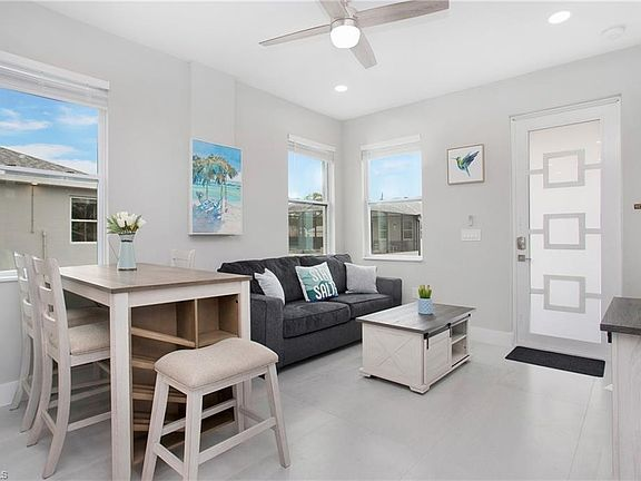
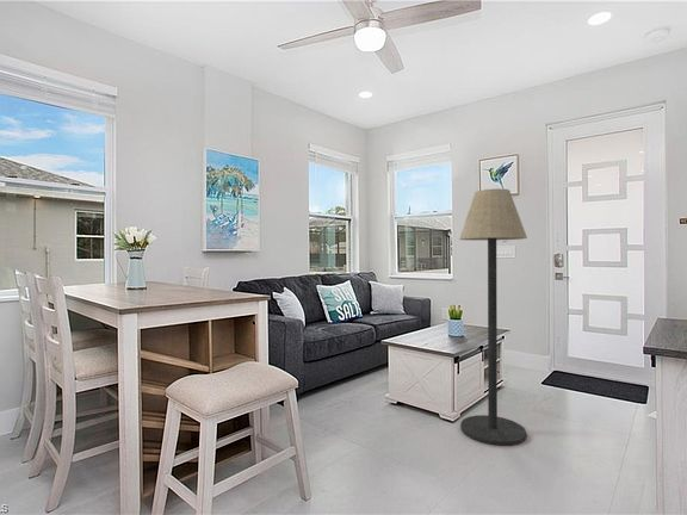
+ floor lamp (491, 311)
